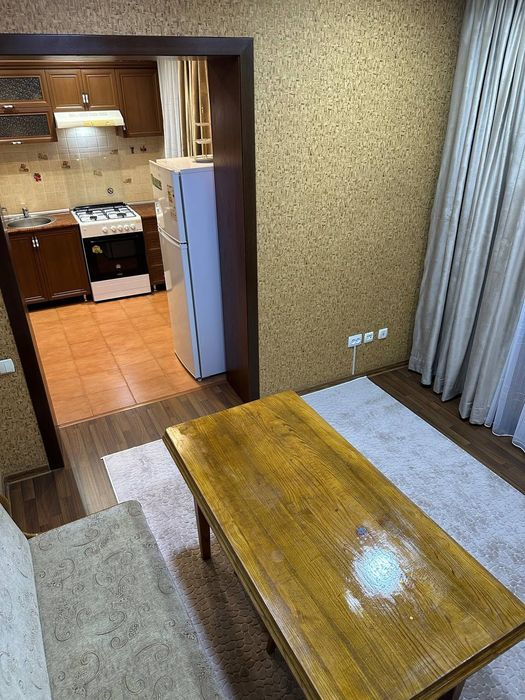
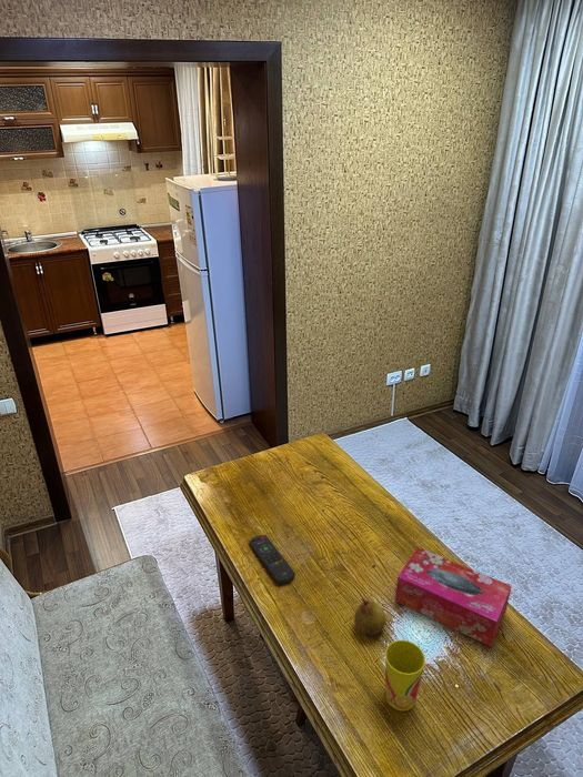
+ remote control (271, 557)
+ fruit (370, 613)
+ cup (402, 677)
+ tissue box (452, 593)
